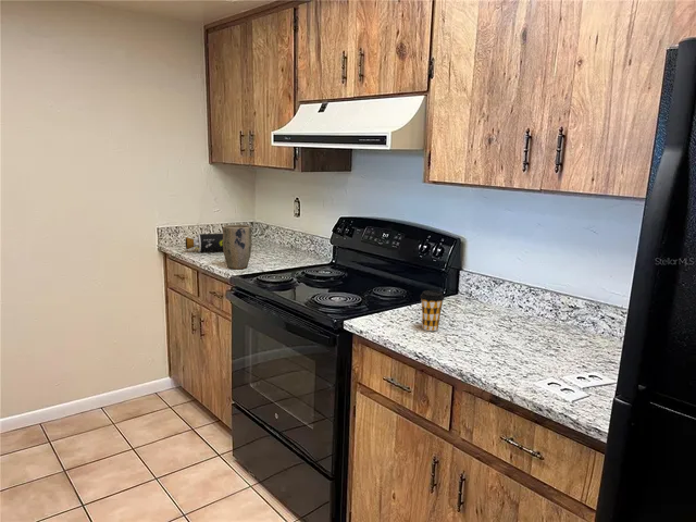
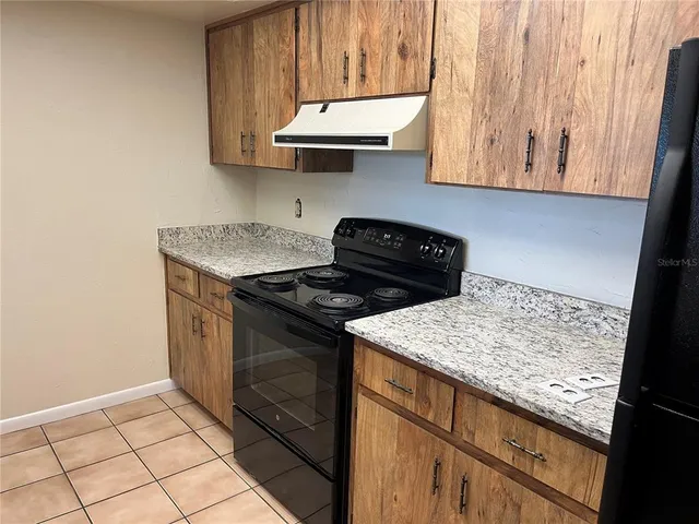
- coffee cup (431, 310)
- canister (207, 243)
- plant pot (237, 246)
